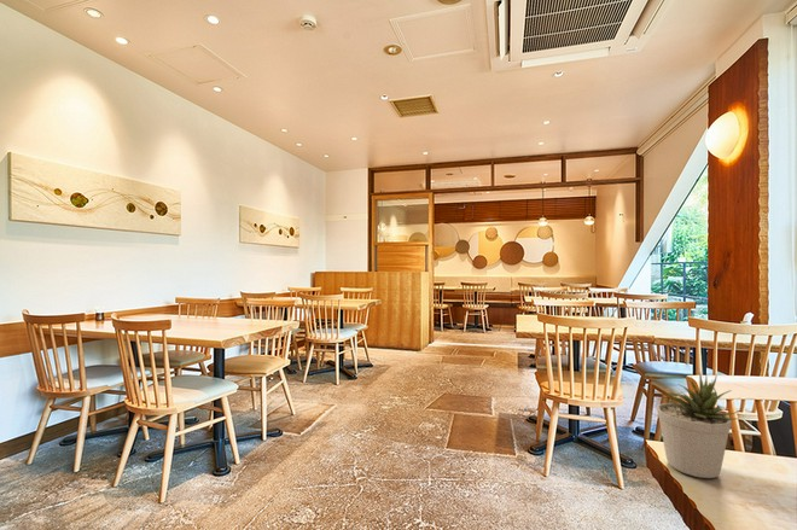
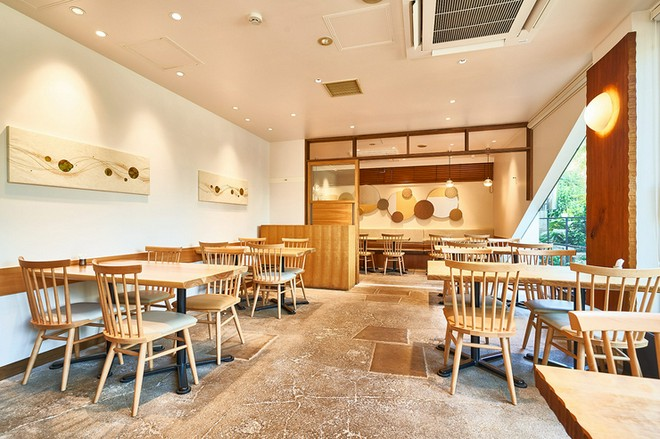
- potted plant (696, 421)
